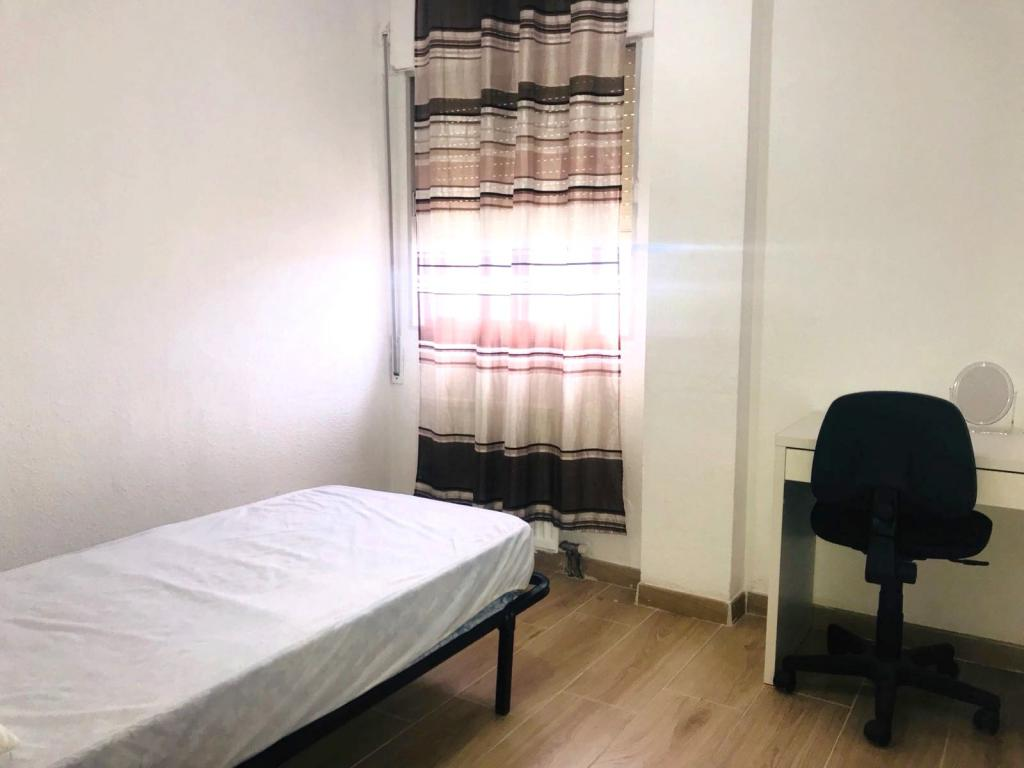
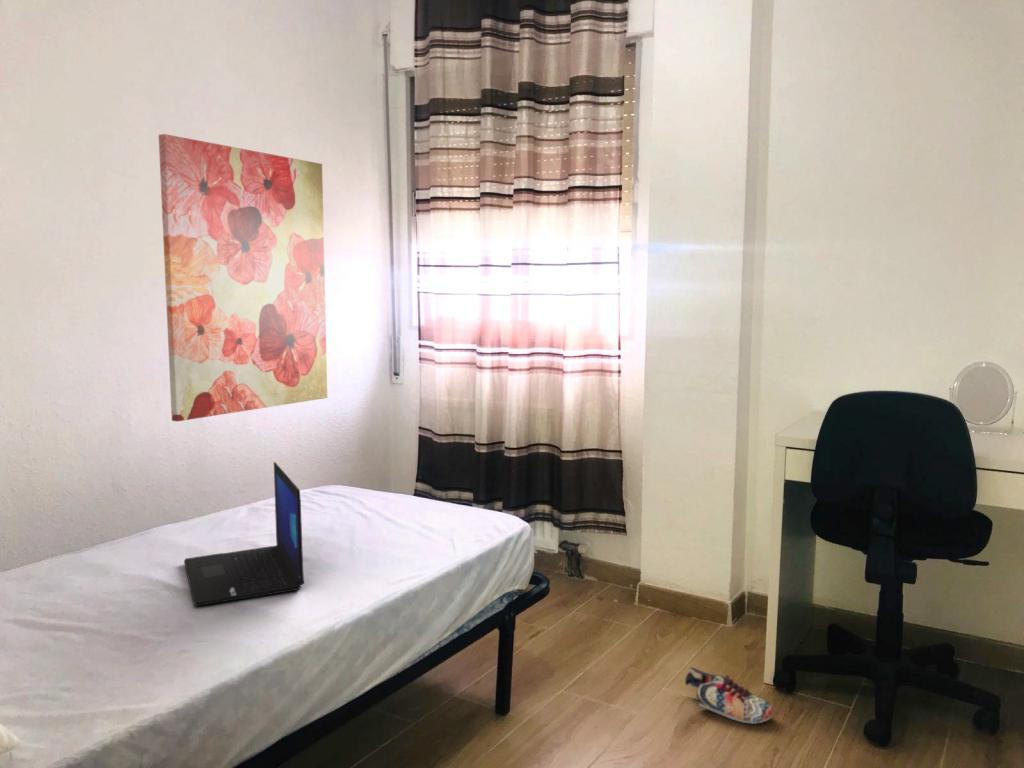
+ laptop (242, 550)
+ wall art (253, 281)
+ shoe (726, 694)
